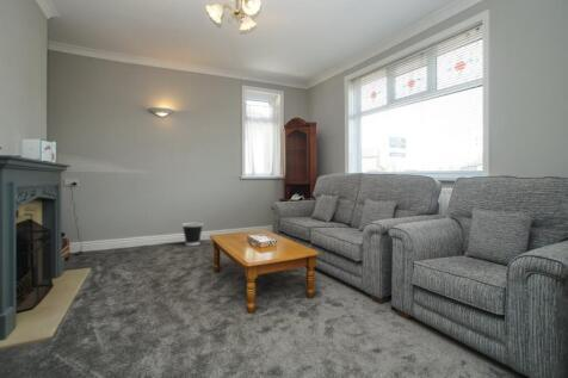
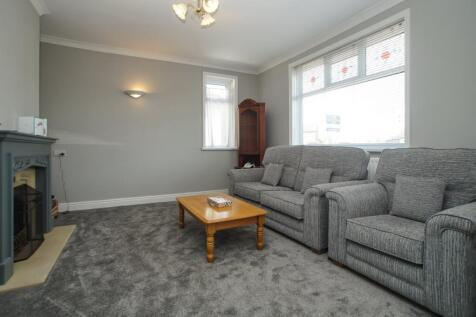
- wastebasket (192, 234)
